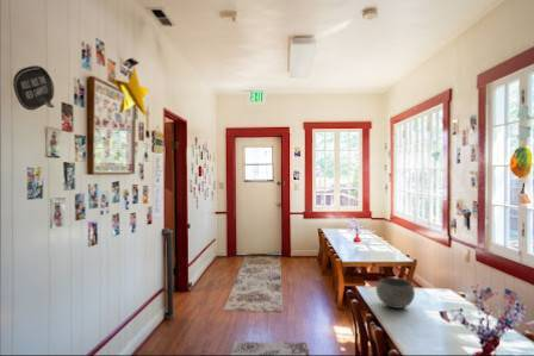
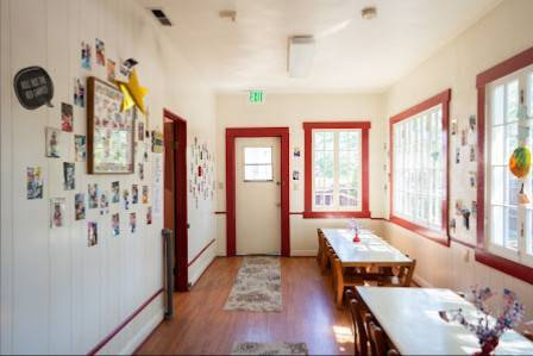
- bowl (395, 293)
